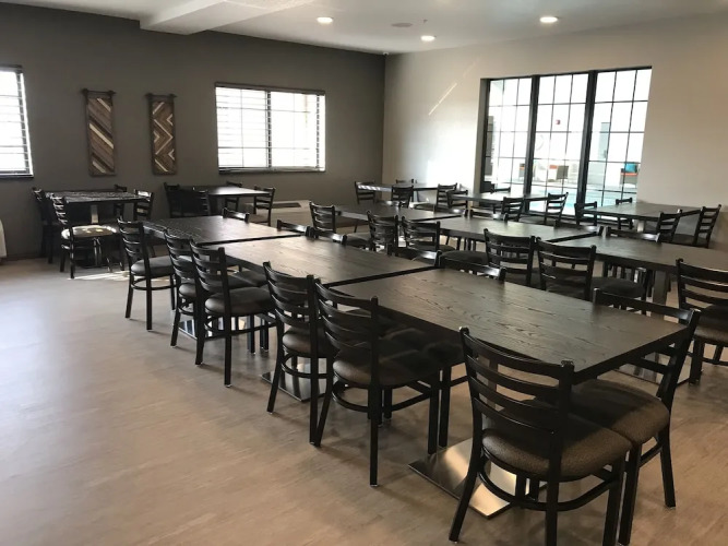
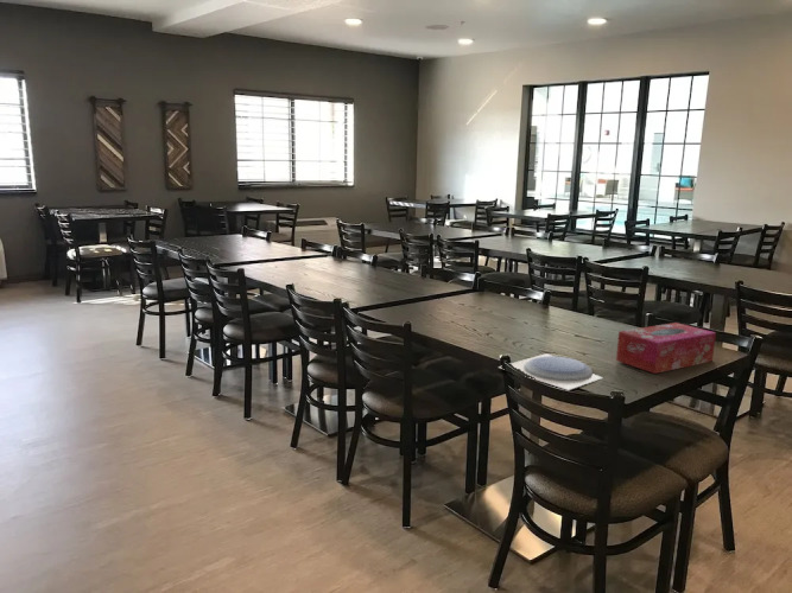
+ plate (557, 365)
+ tissue box (665, 346)
